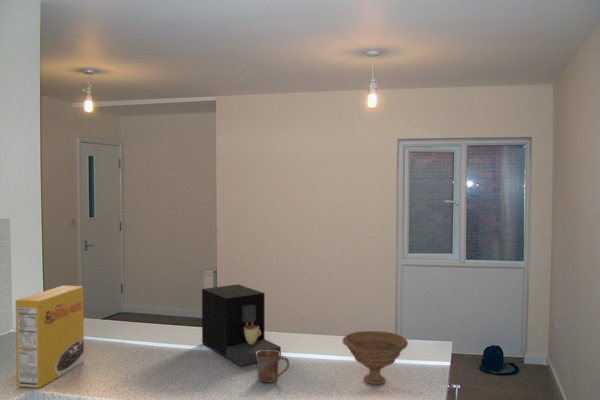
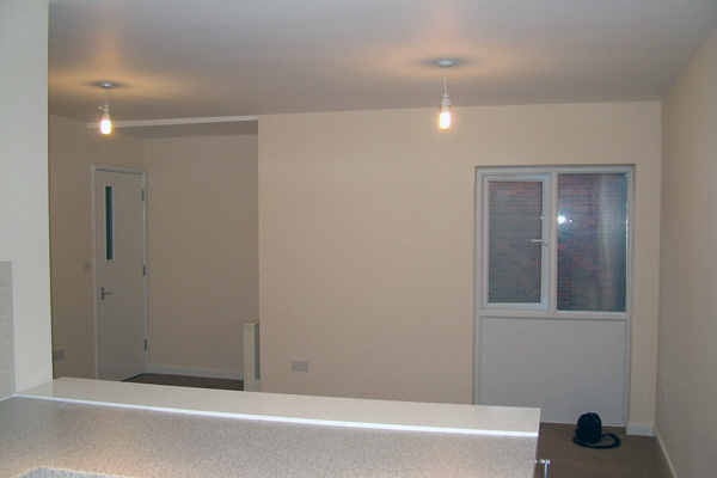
- coffee maker (239, 321)
- mug (272, 366)
- cereal box (52, 333)
- bowl (374, 359)
